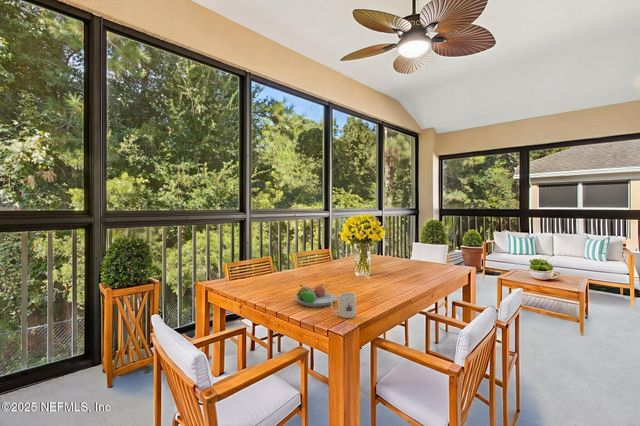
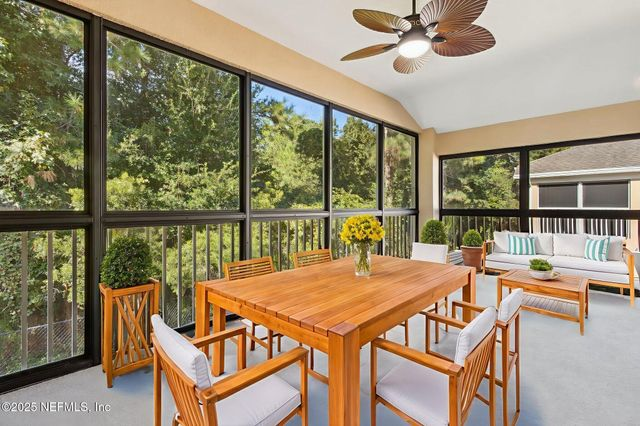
- mug (343, 304)
- fruit bowl (314, 293)
